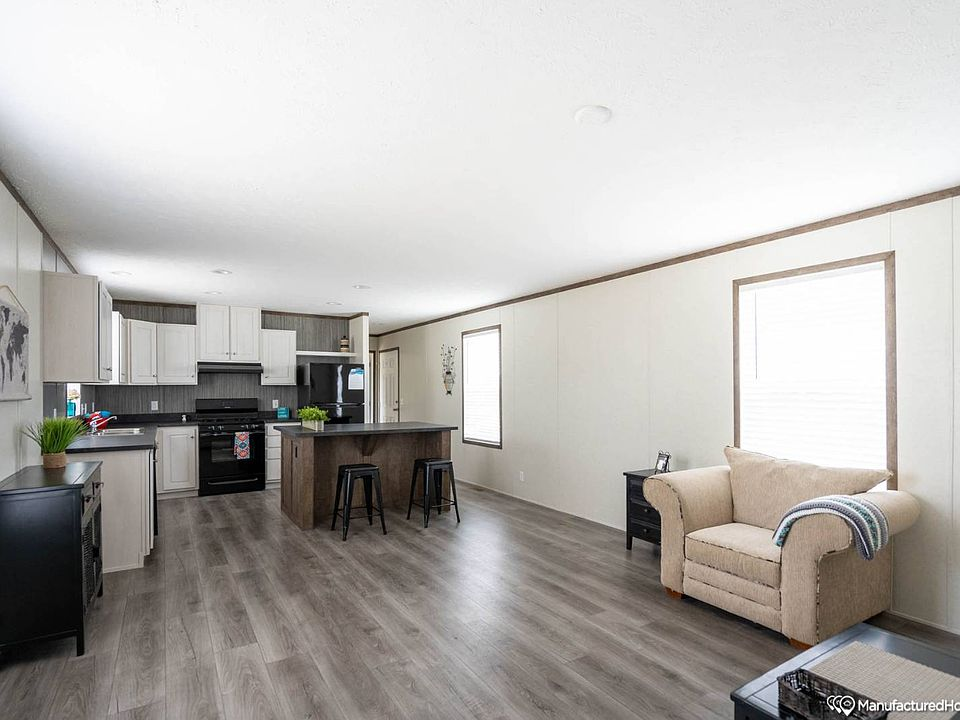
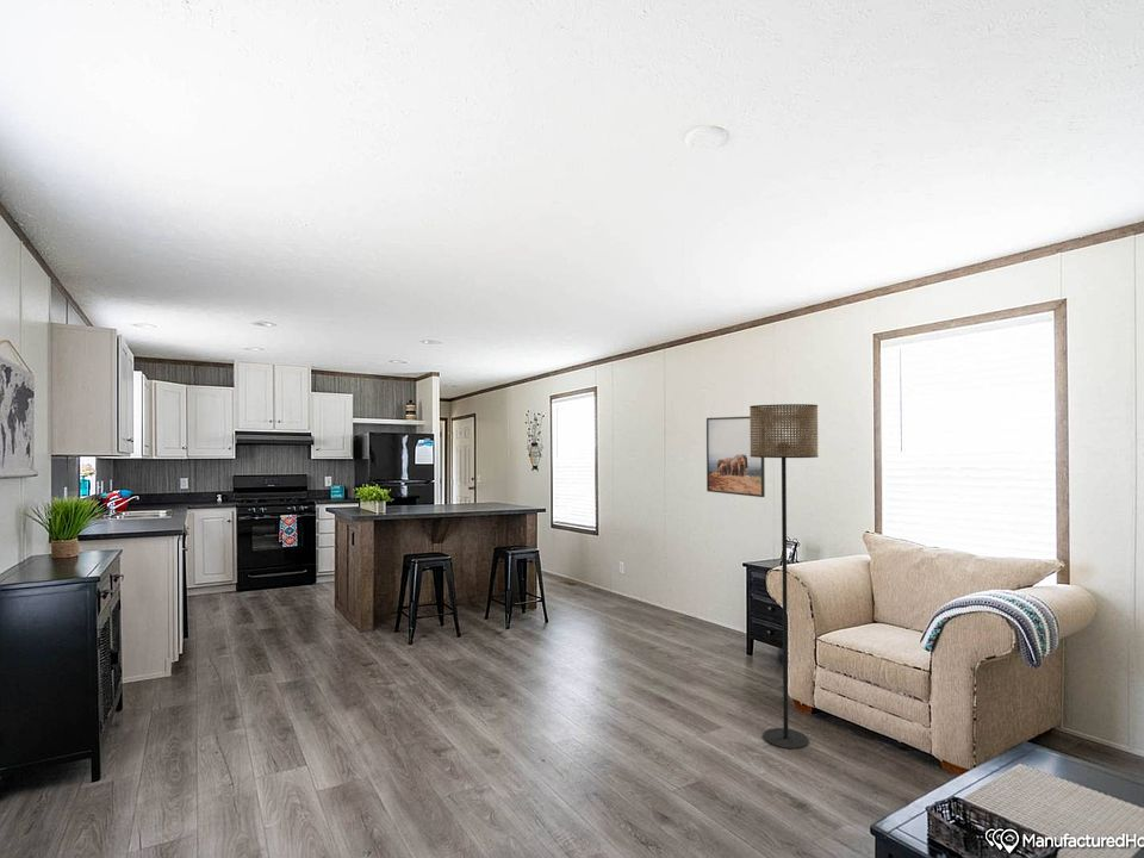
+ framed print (734, 455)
+ floor lamp (784, 572)
